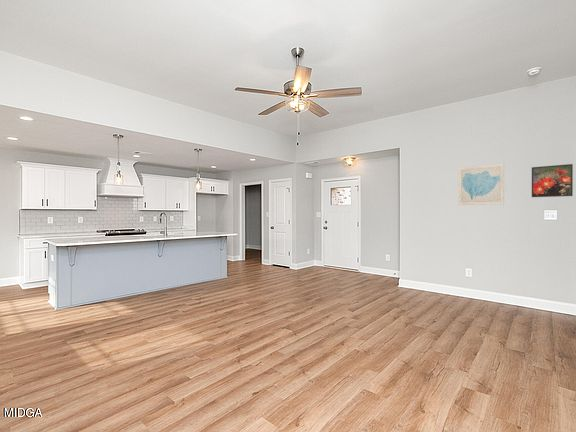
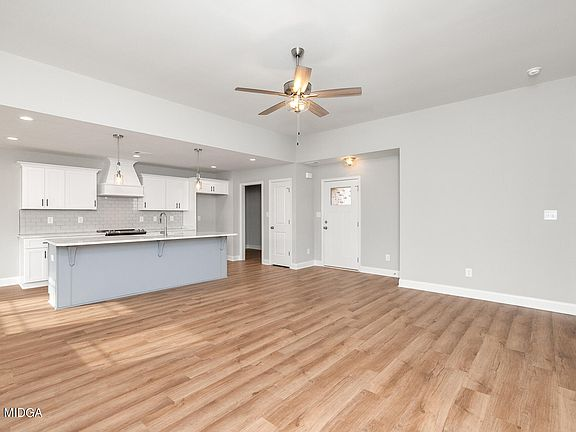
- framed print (551, 181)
- wall art (480, 185)
